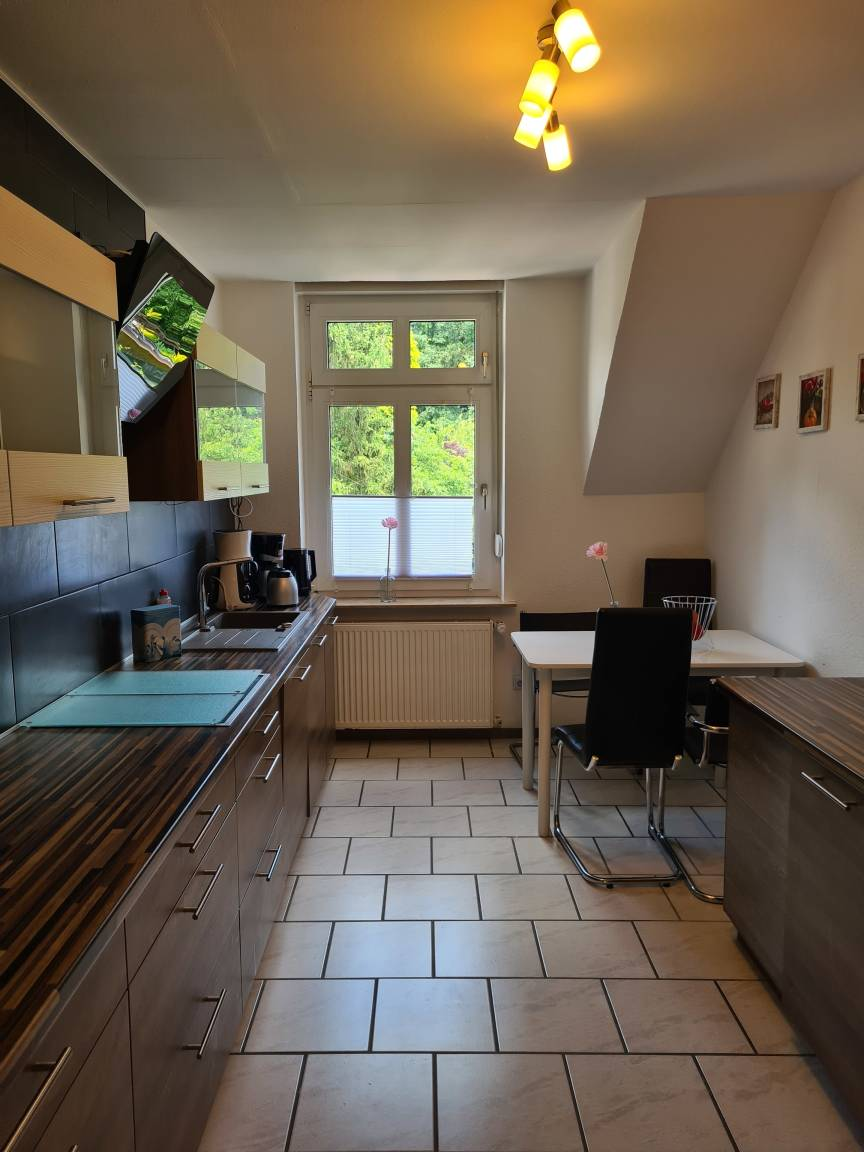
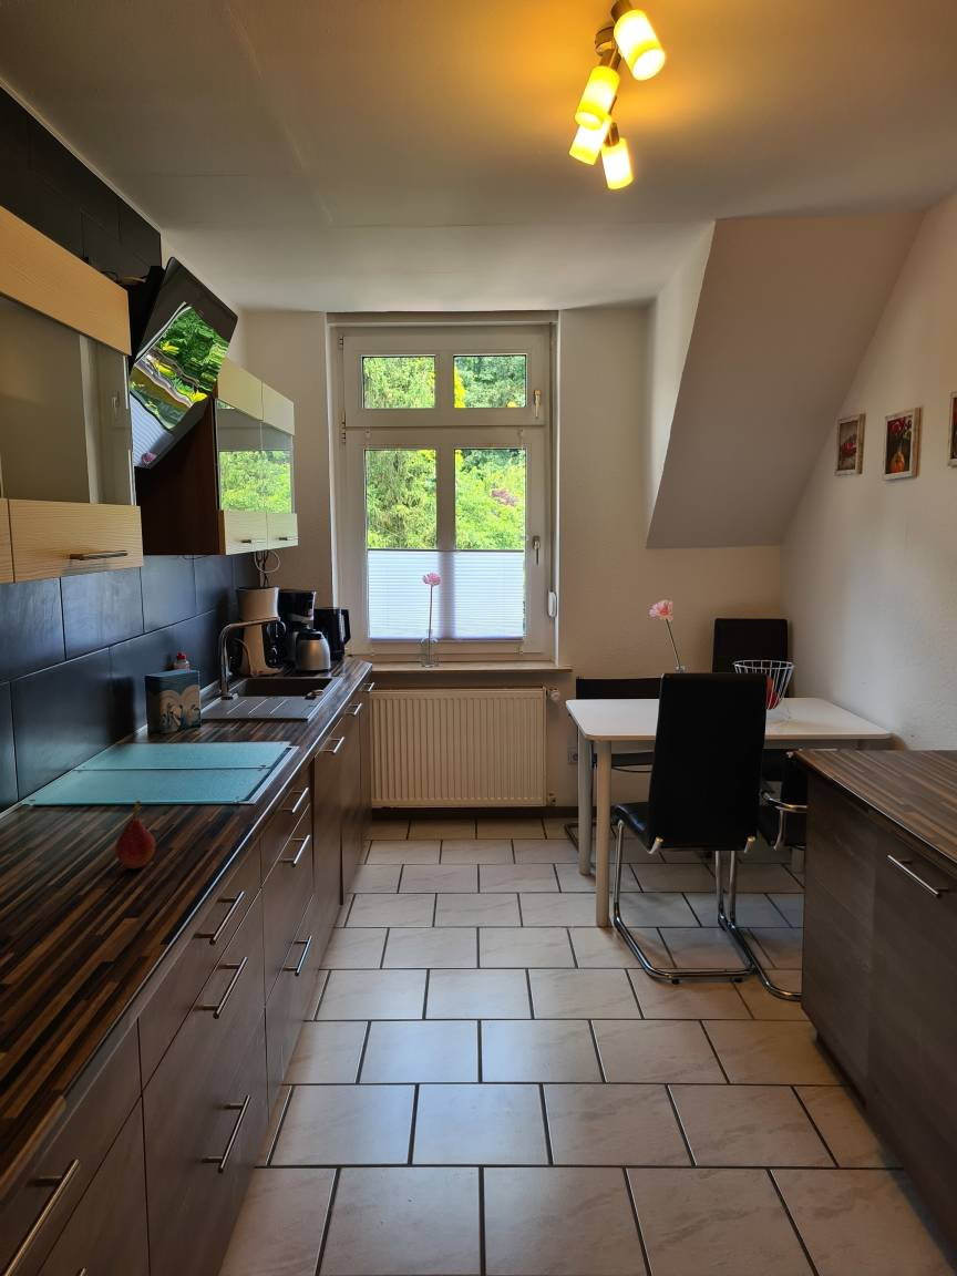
+ fruit (134, 834)
